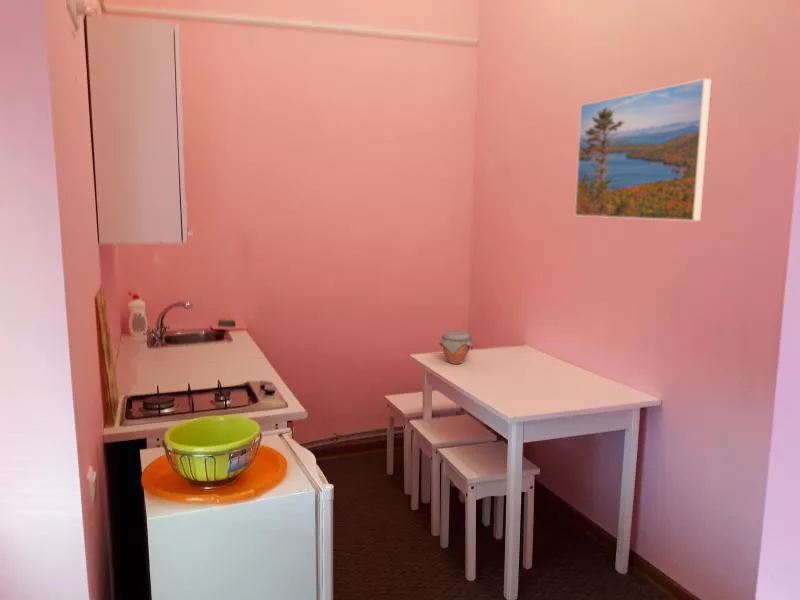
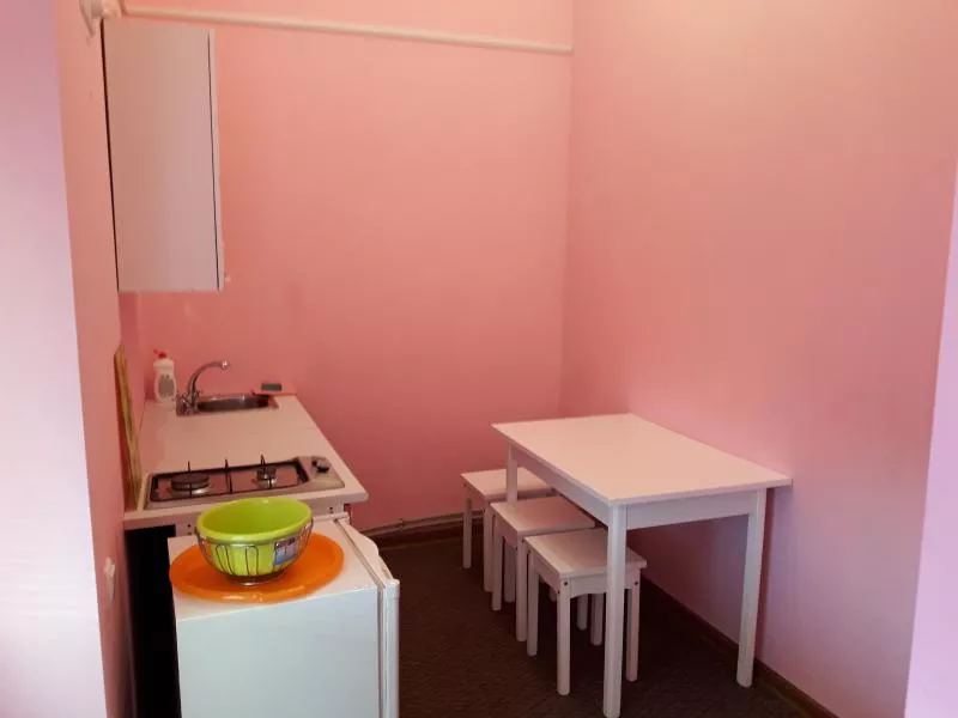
- jar (455, 347)
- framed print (634, 156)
